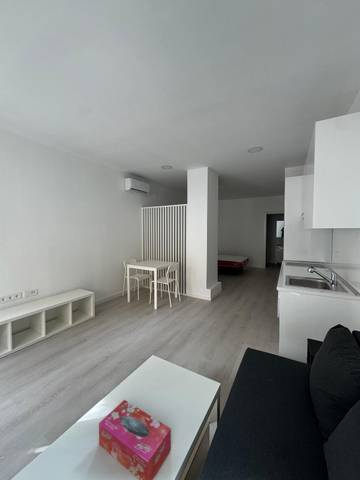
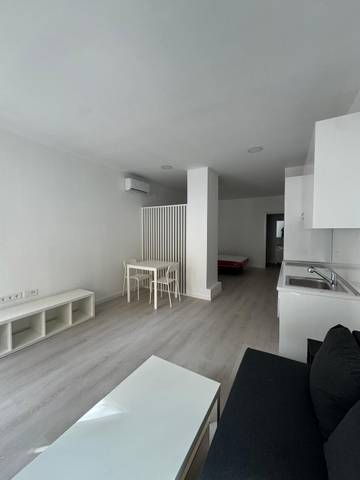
- tissue box (134, 436)
